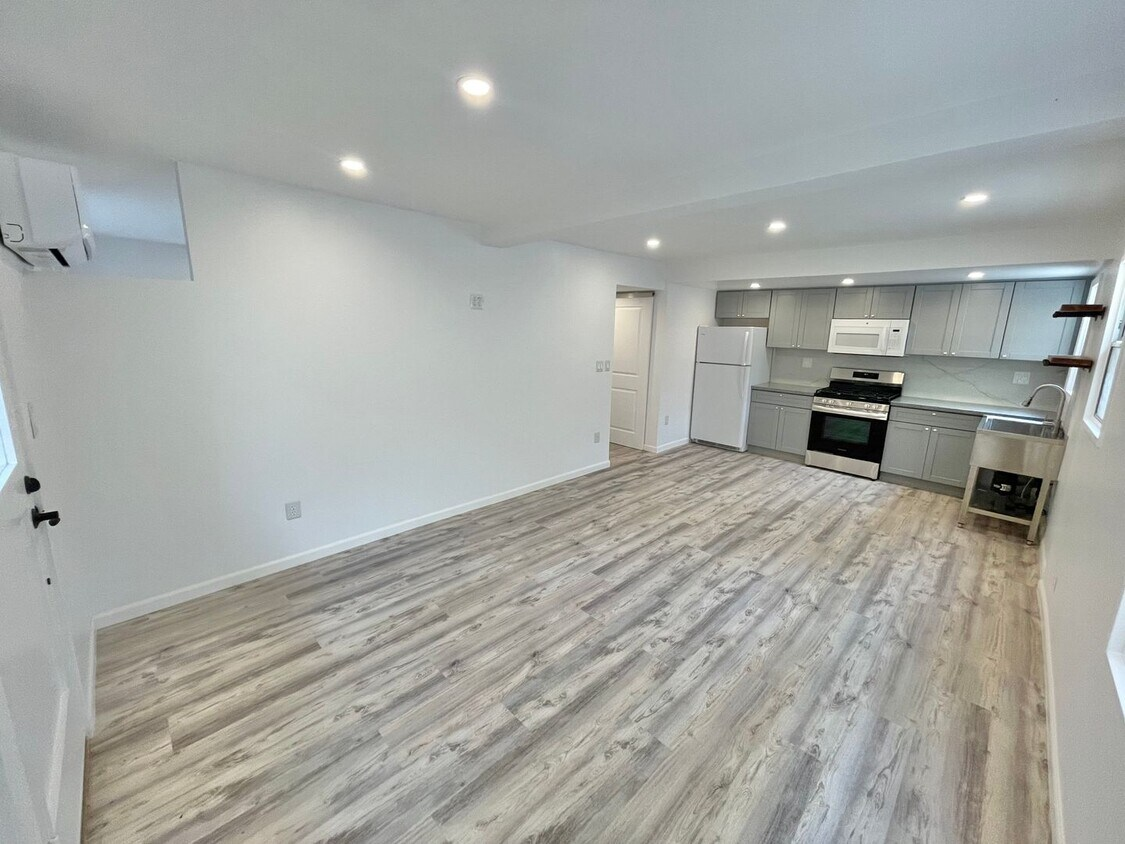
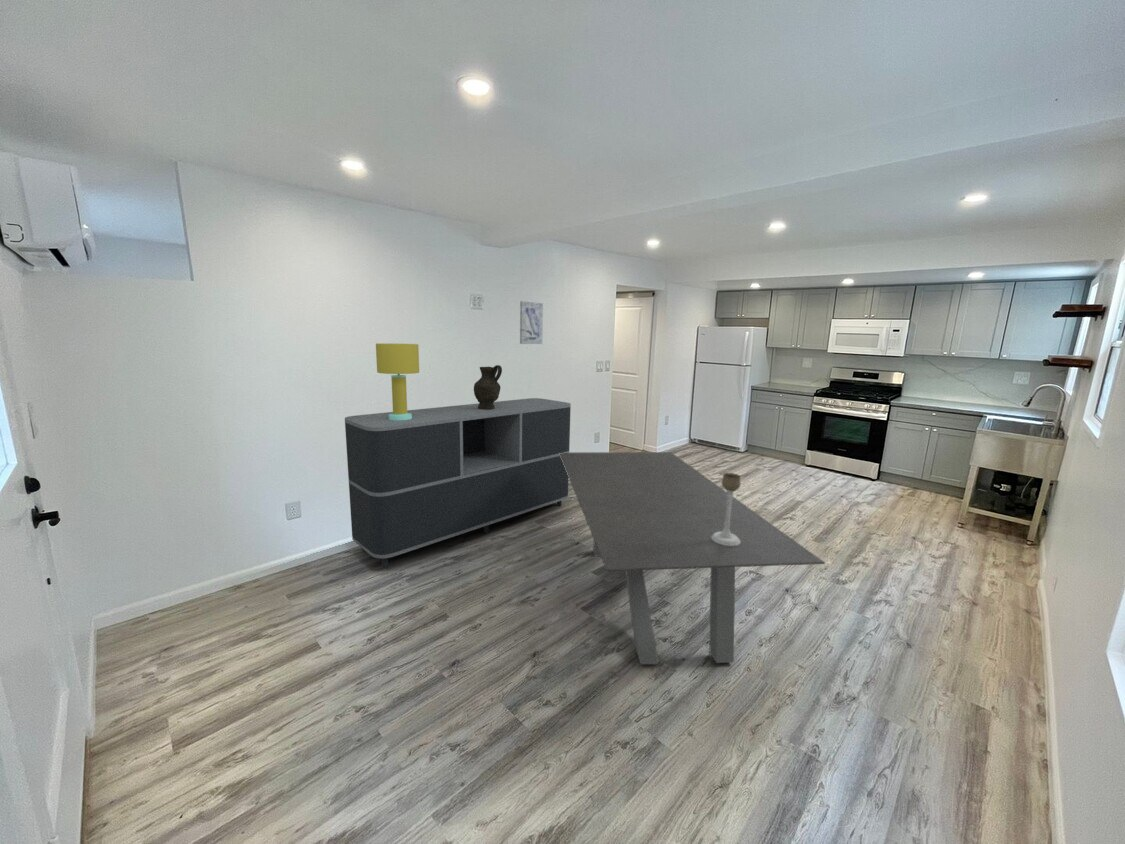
+ table lamp (398, 381)
+ dining table (646, 544)
+ sideboard (473, 468)
+ wall art (531, 323)
+ decorative vase (488, 386)
+ candle holder (728, 507)
